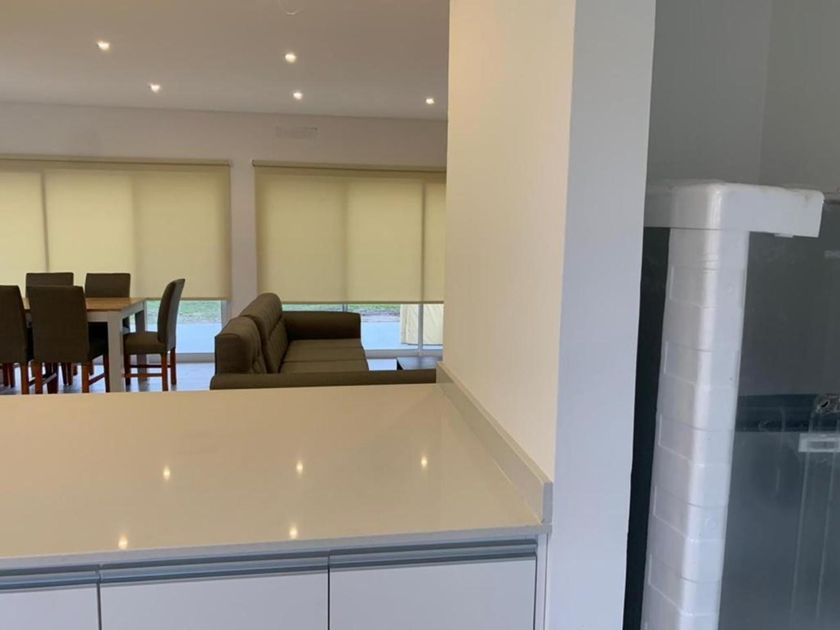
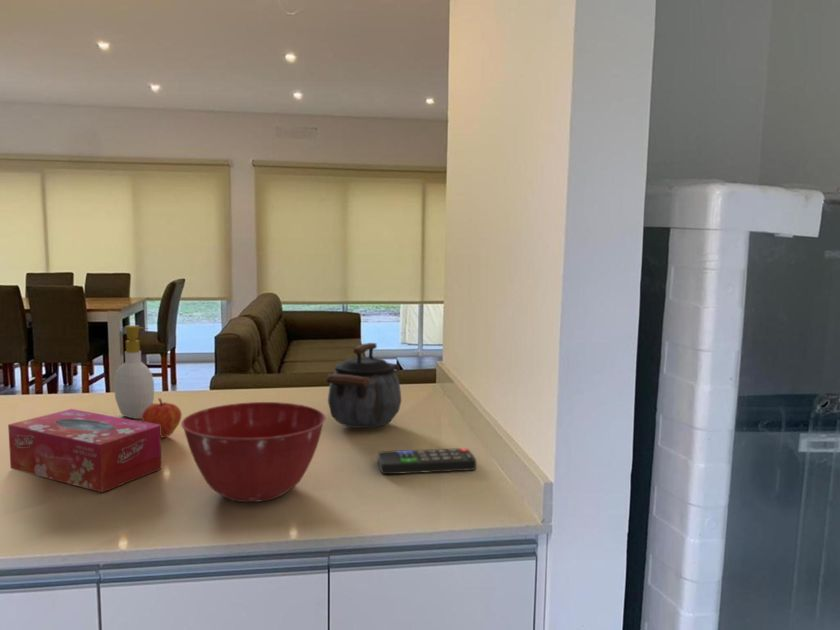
+ fruit (161, 417)
+ soap bottle (135, 370)
+ remote control (426, 459)
+ mixing bowl (256, 453)
+ tissue box (85, 446)
+ kettle (364, 385)
